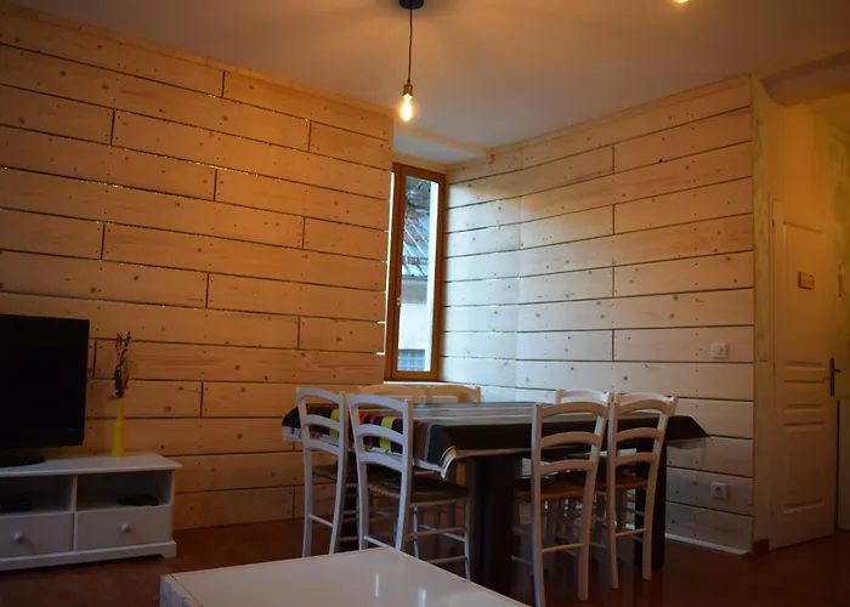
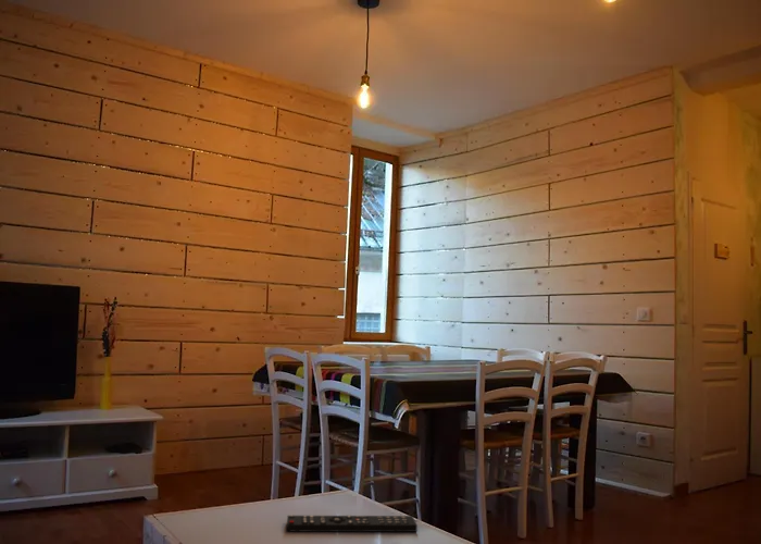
+ remote control (350, 522)
